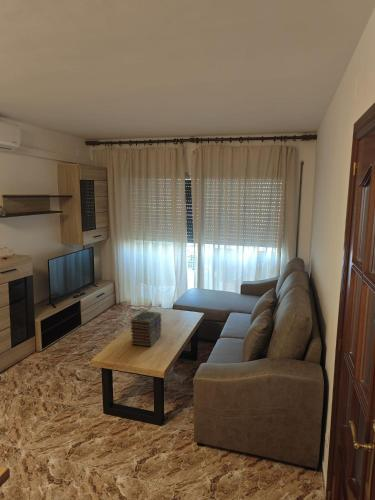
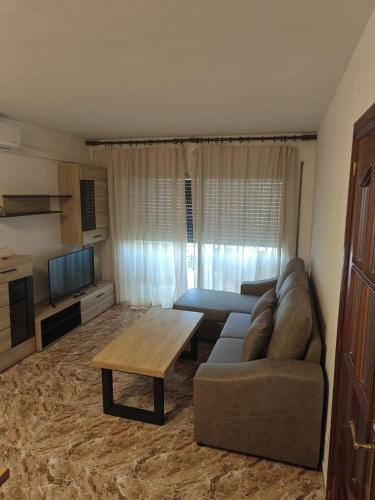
- book stack (146, 328)
